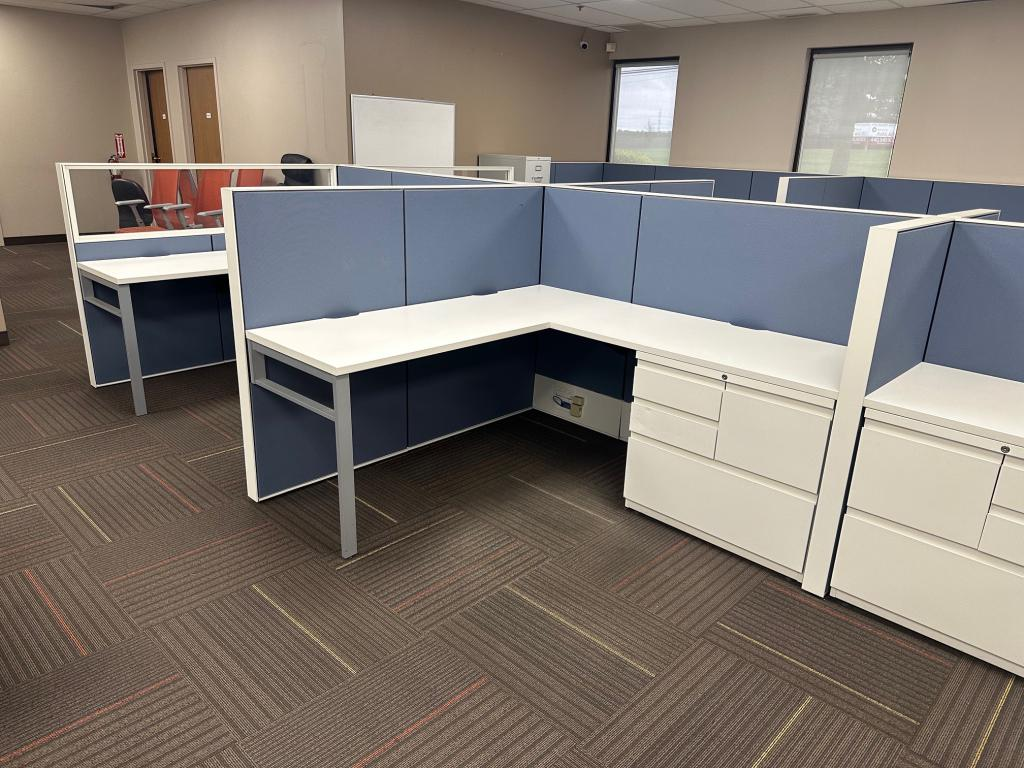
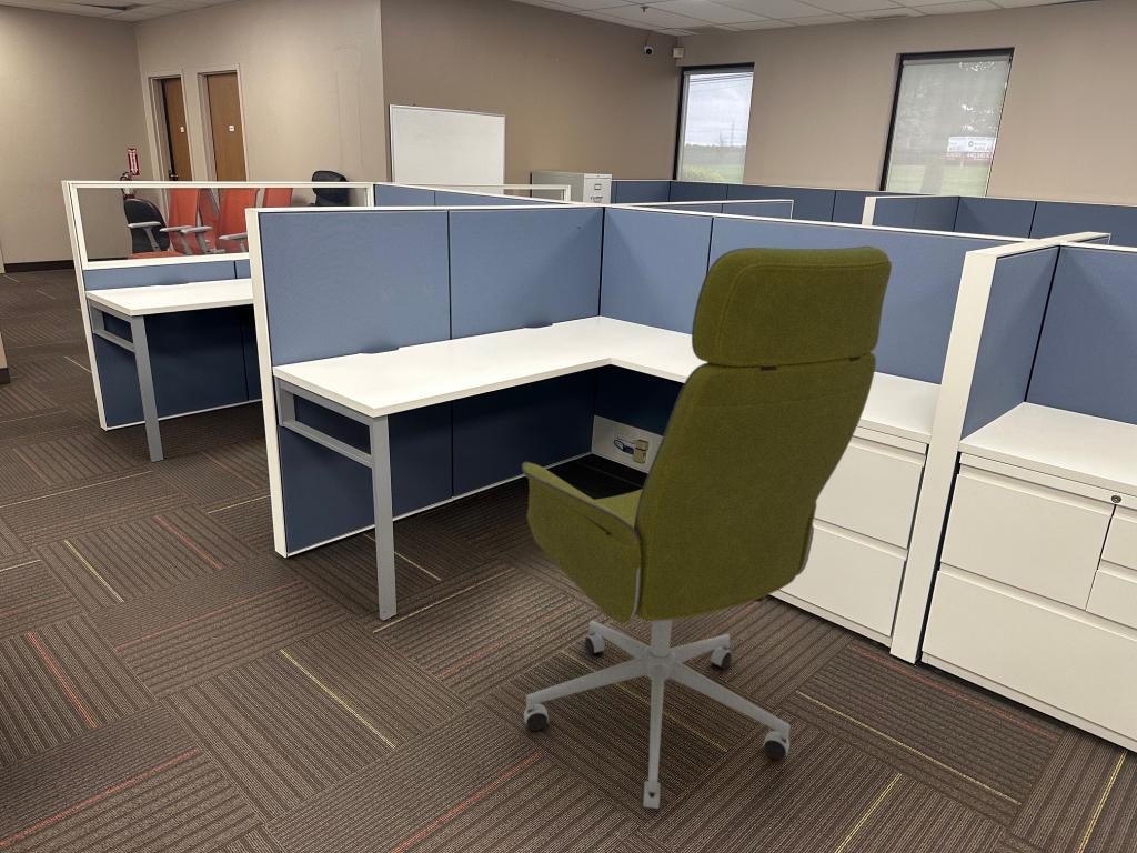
+ office chair (681, 503)
